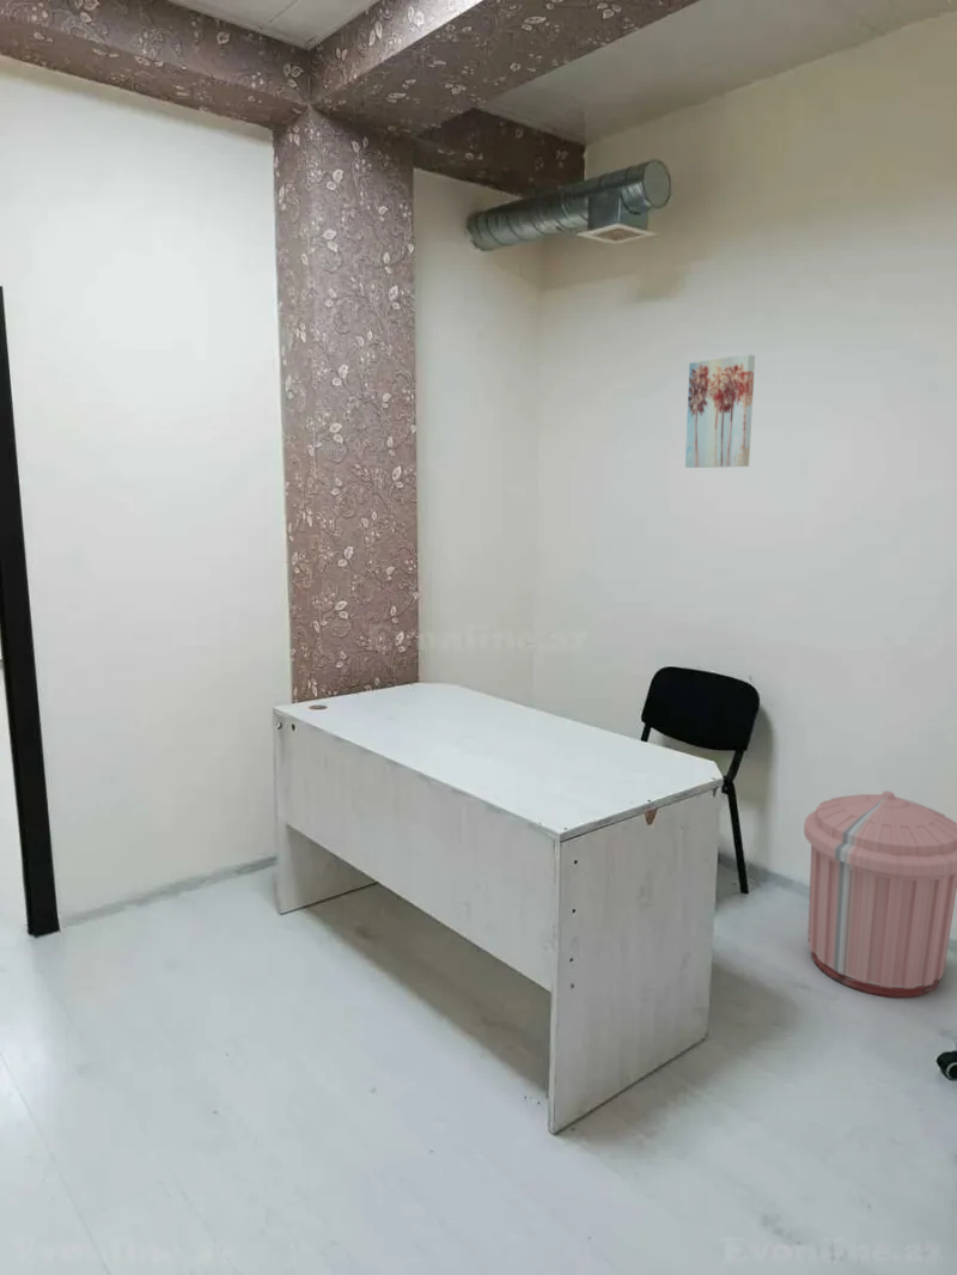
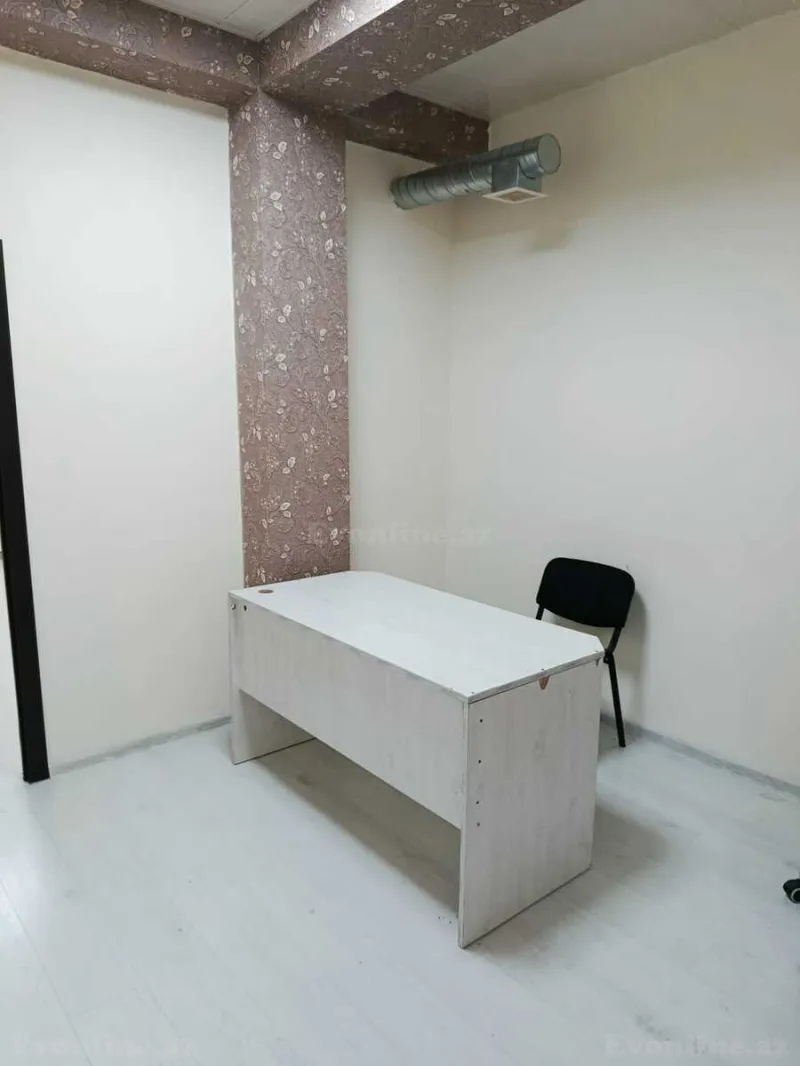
- trash can (880, 879)
- wall art (718, 413)
